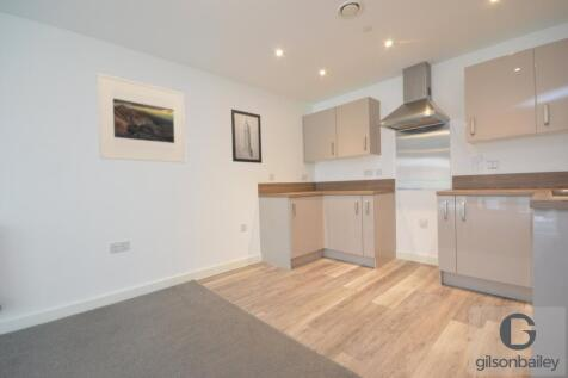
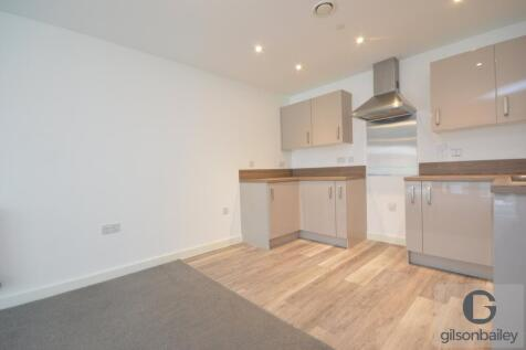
- wall art (247, 137)
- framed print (146, 122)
